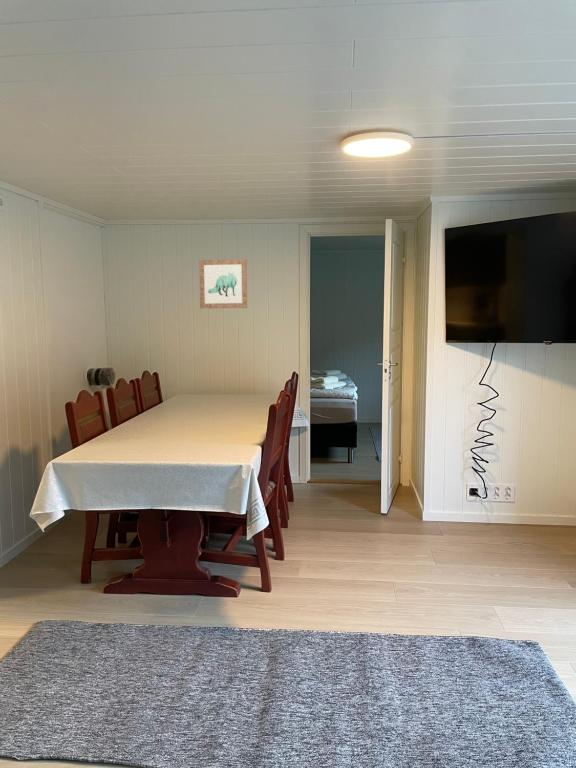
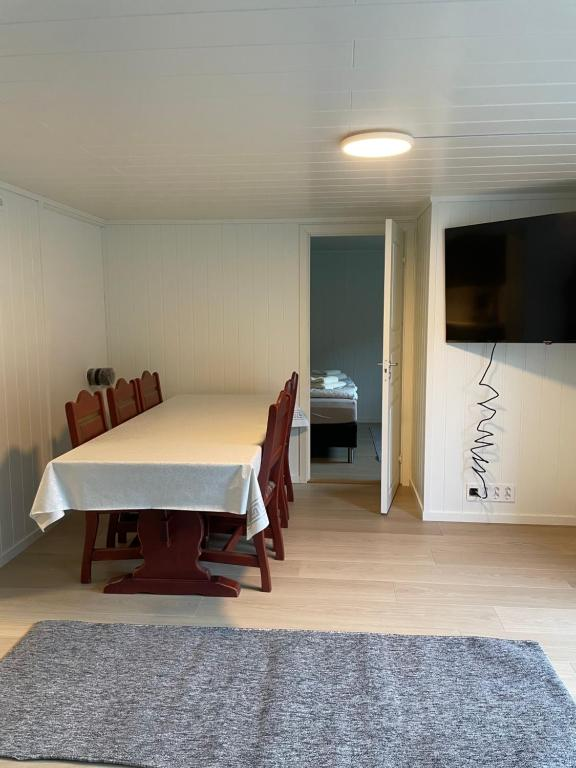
- wall art (223, 284)
